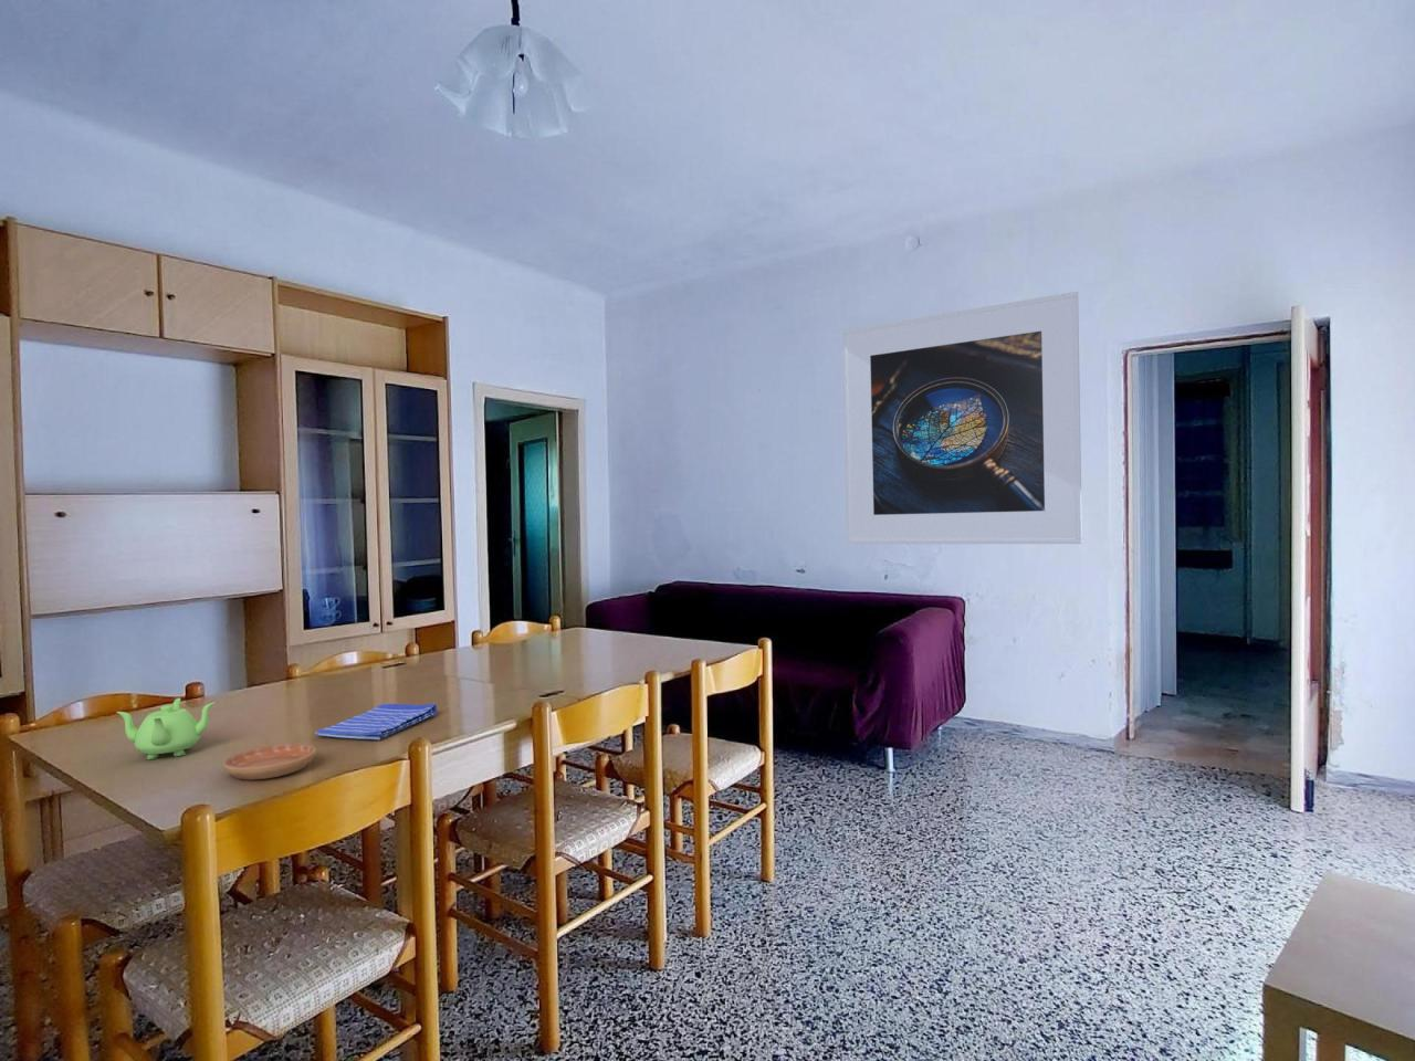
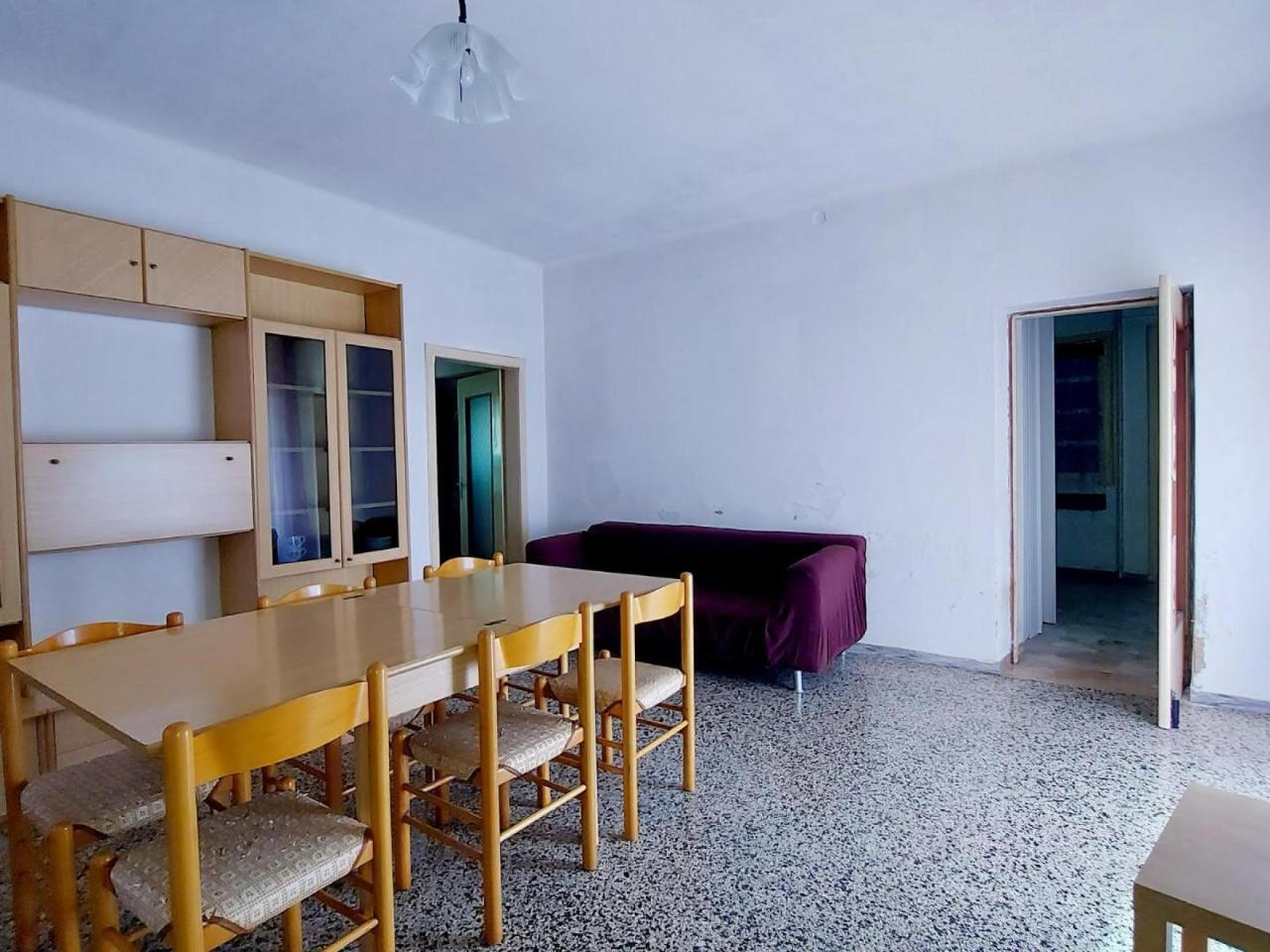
- saucer (271, 761)
- dish towel (380, 719)
- teapot (167, 729)
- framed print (952, 428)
